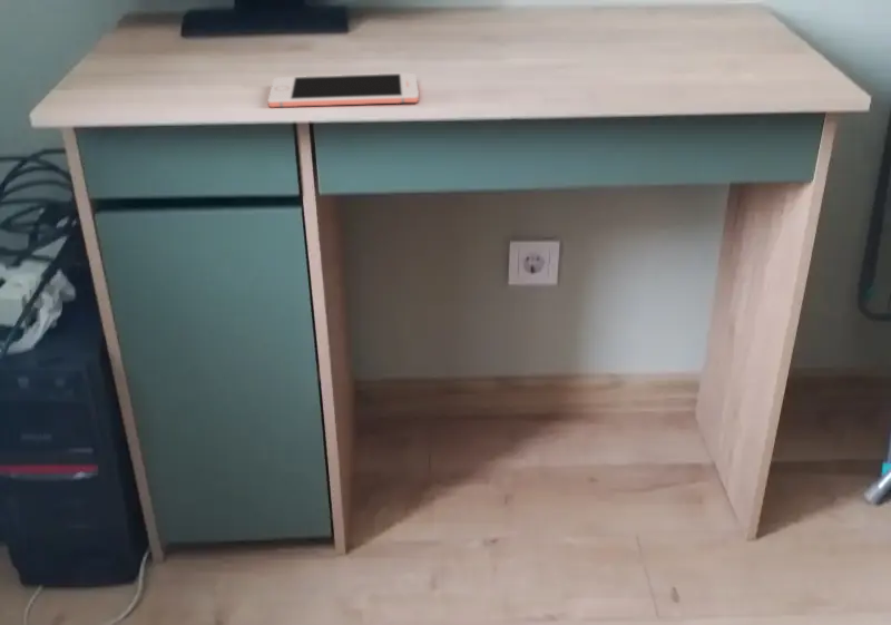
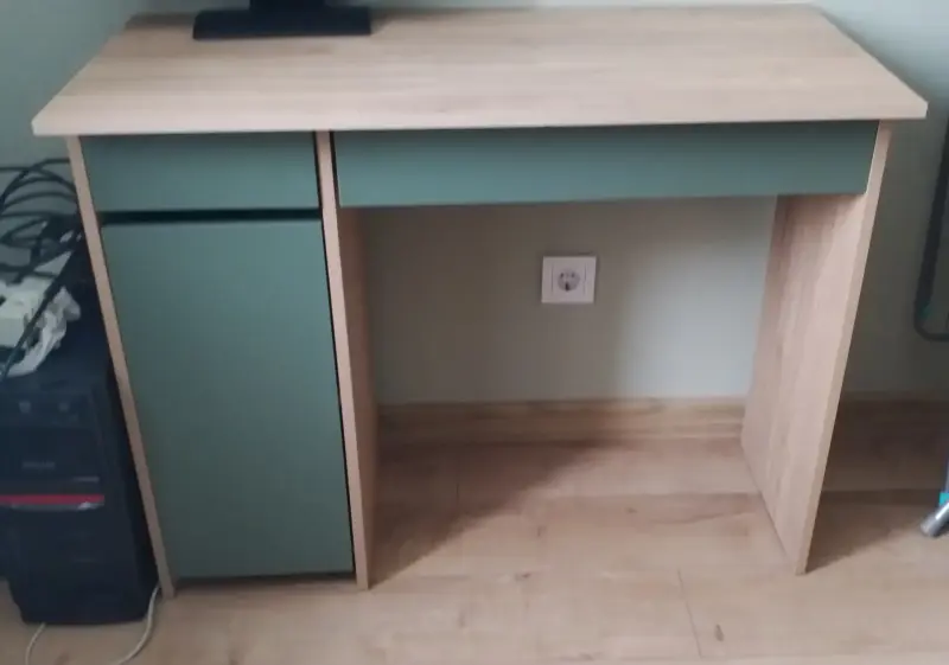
- cell phone (344, 89)
